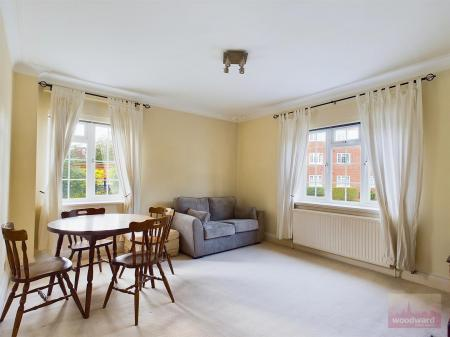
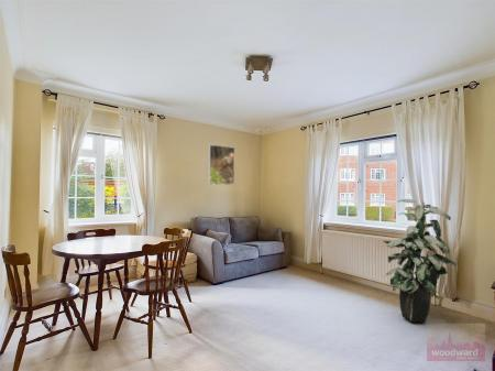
+ indoor plant (415, 258)
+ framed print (221, 165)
